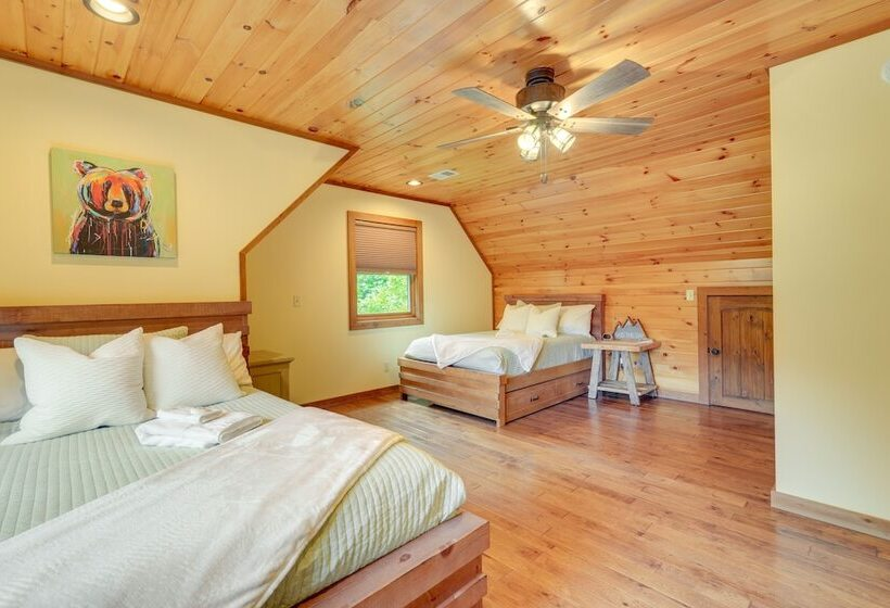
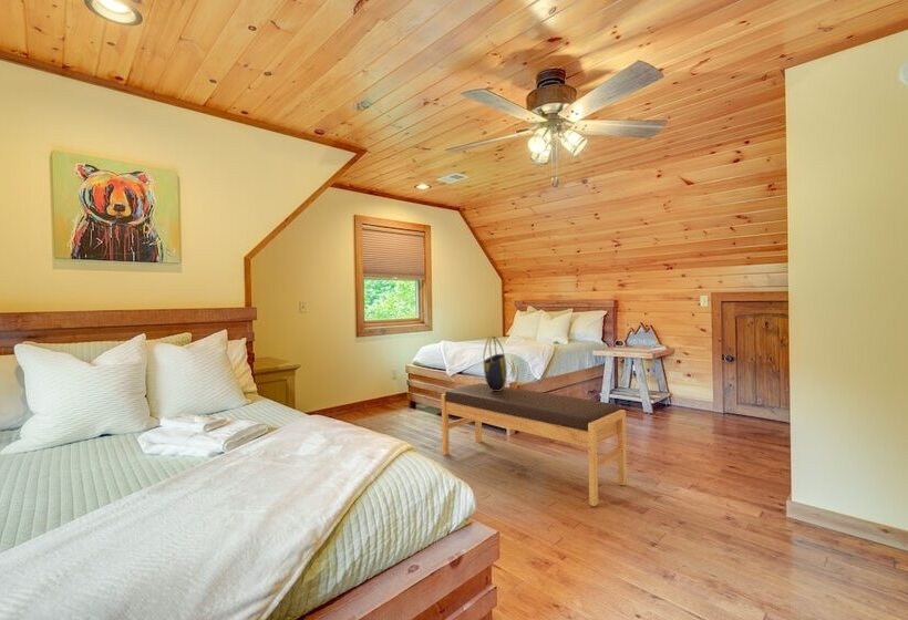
+ bench (524, 431)
+ tote bag (495, 363)
